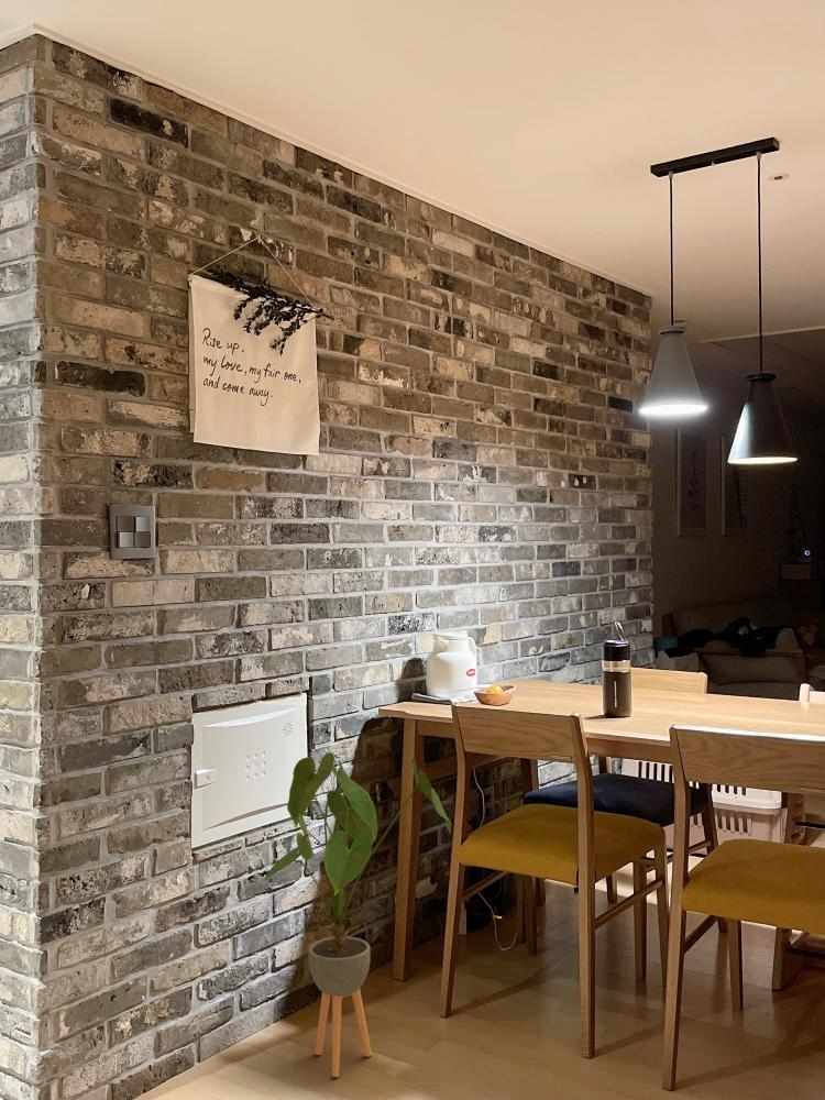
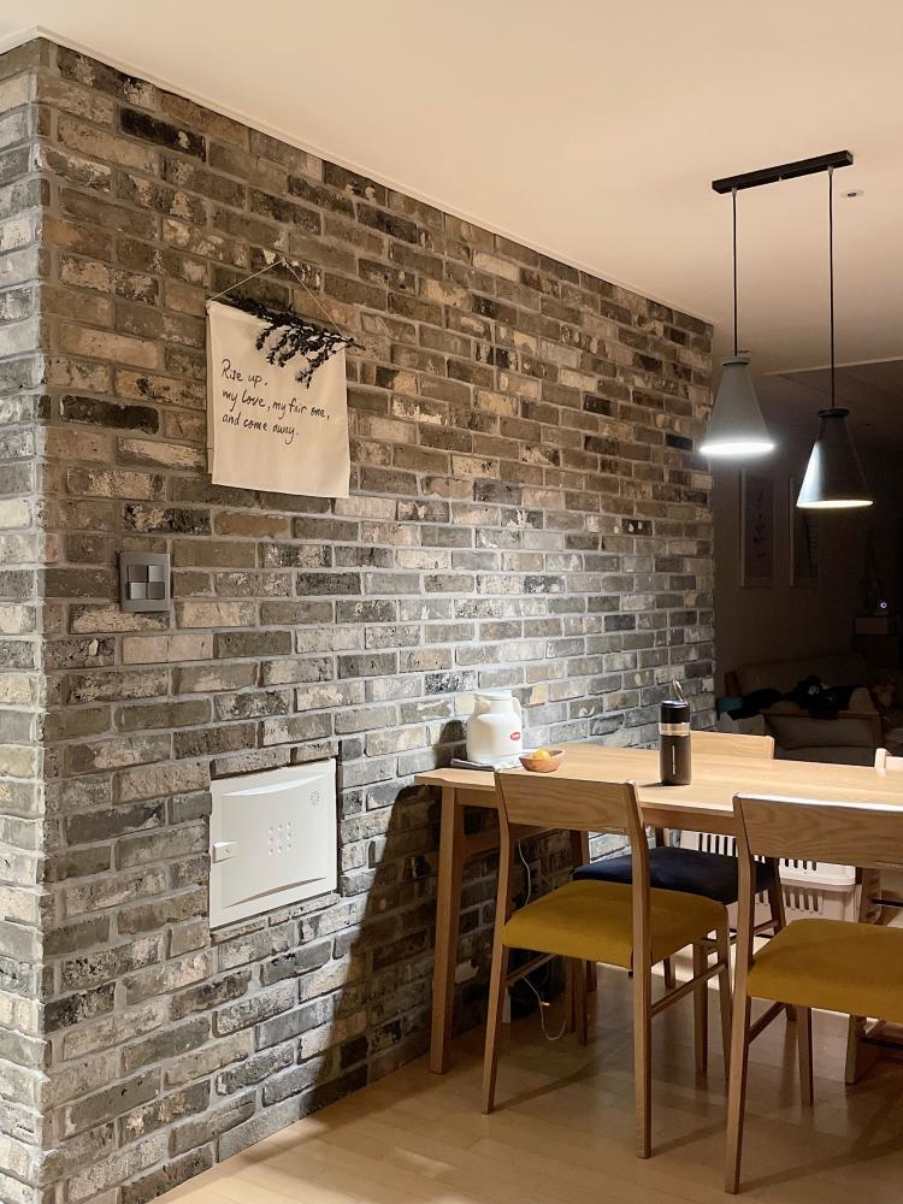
- house plant (341, 903)
